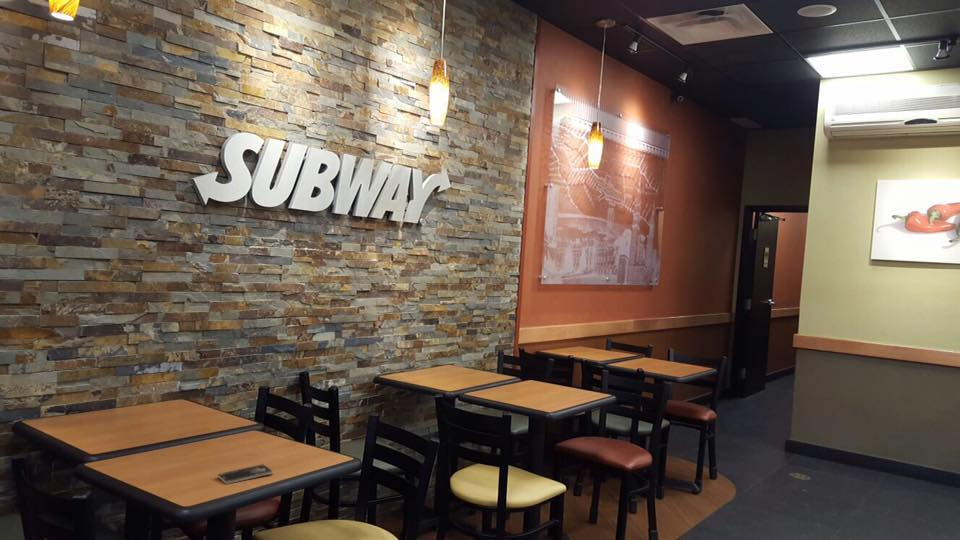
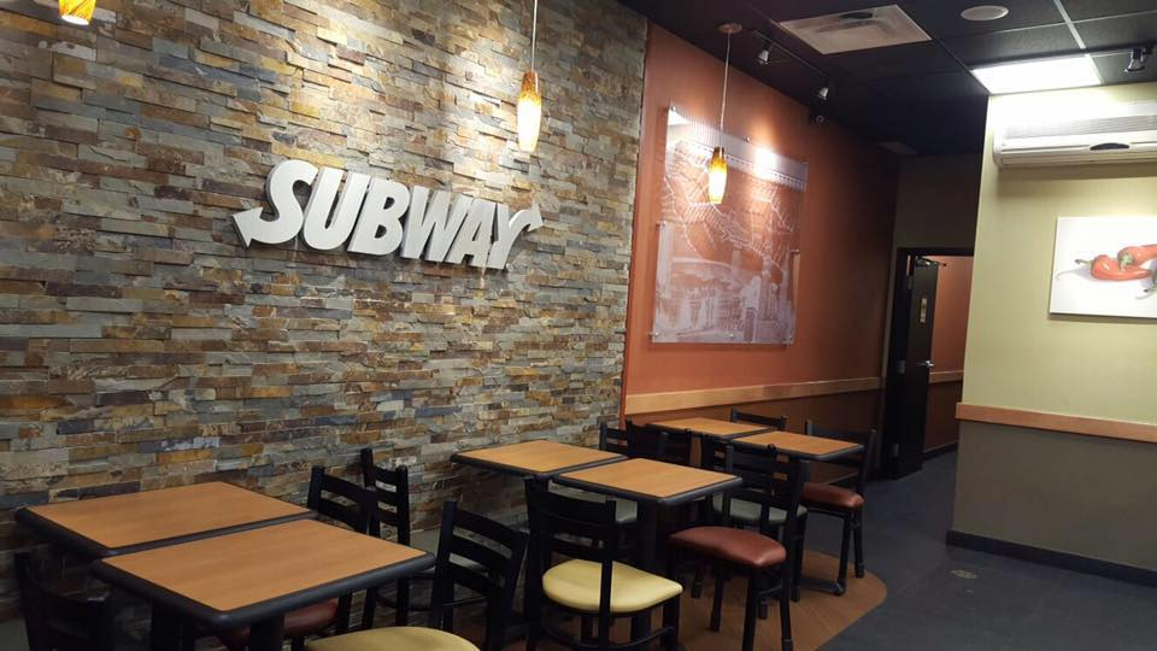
- smartphone (245, 473)
